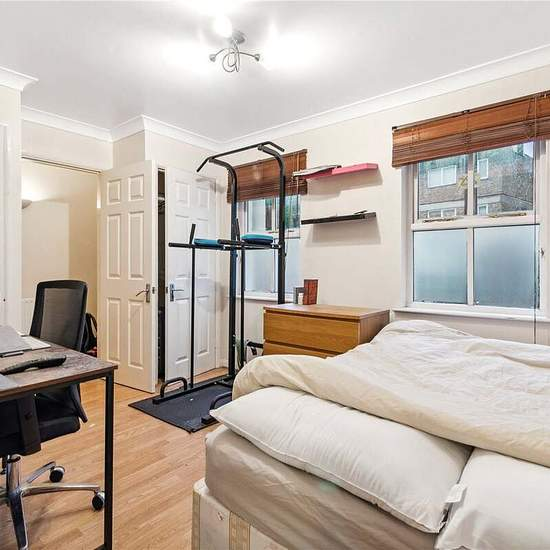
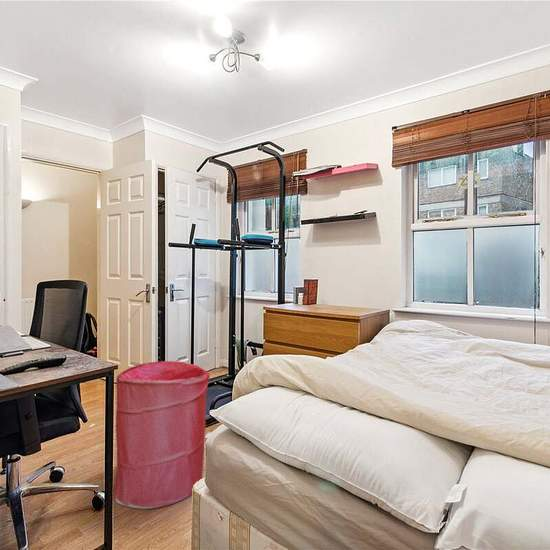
+ laundry hamper (163, 425)
